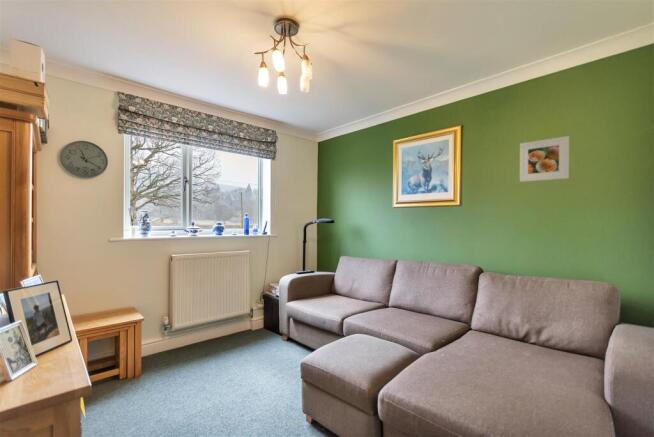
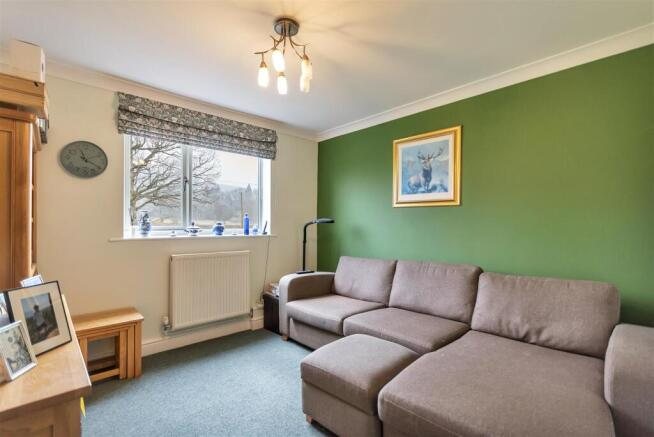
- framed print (543, 160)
